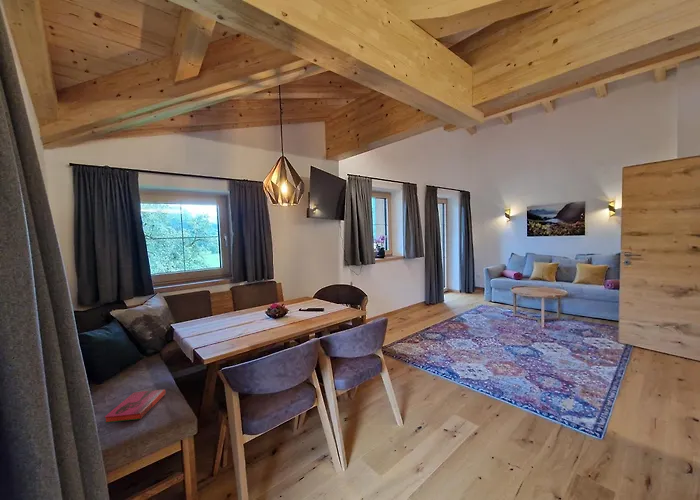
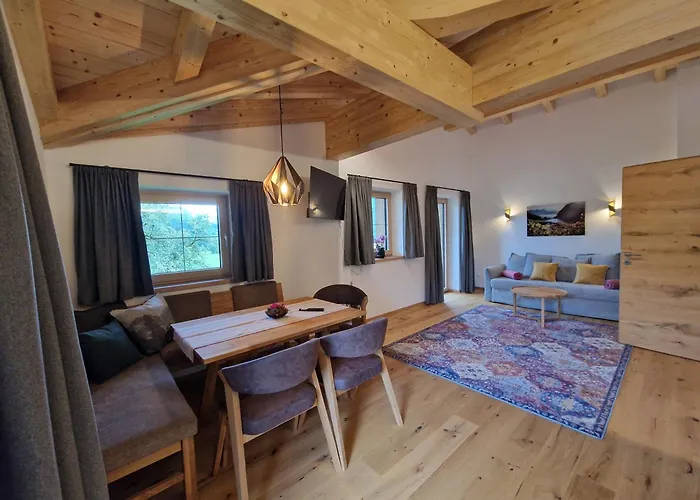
- hardback book (137, 404)
